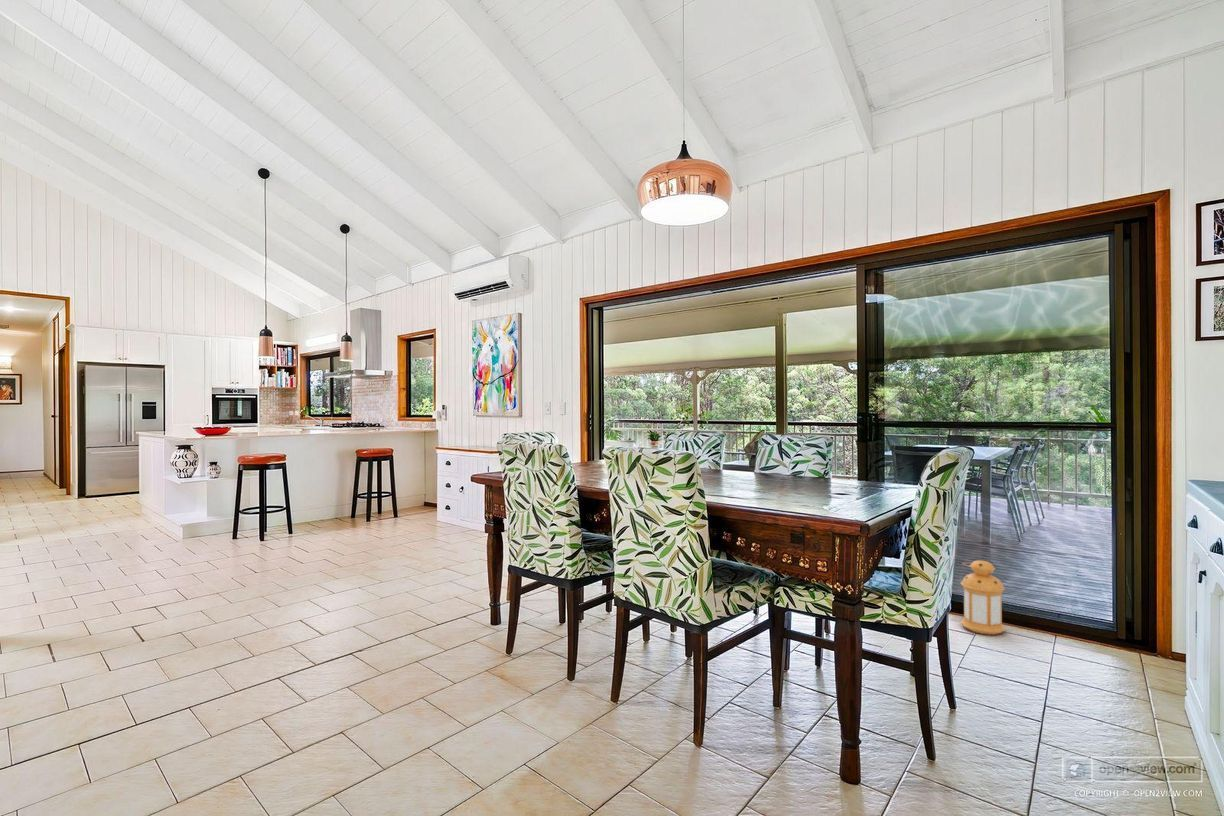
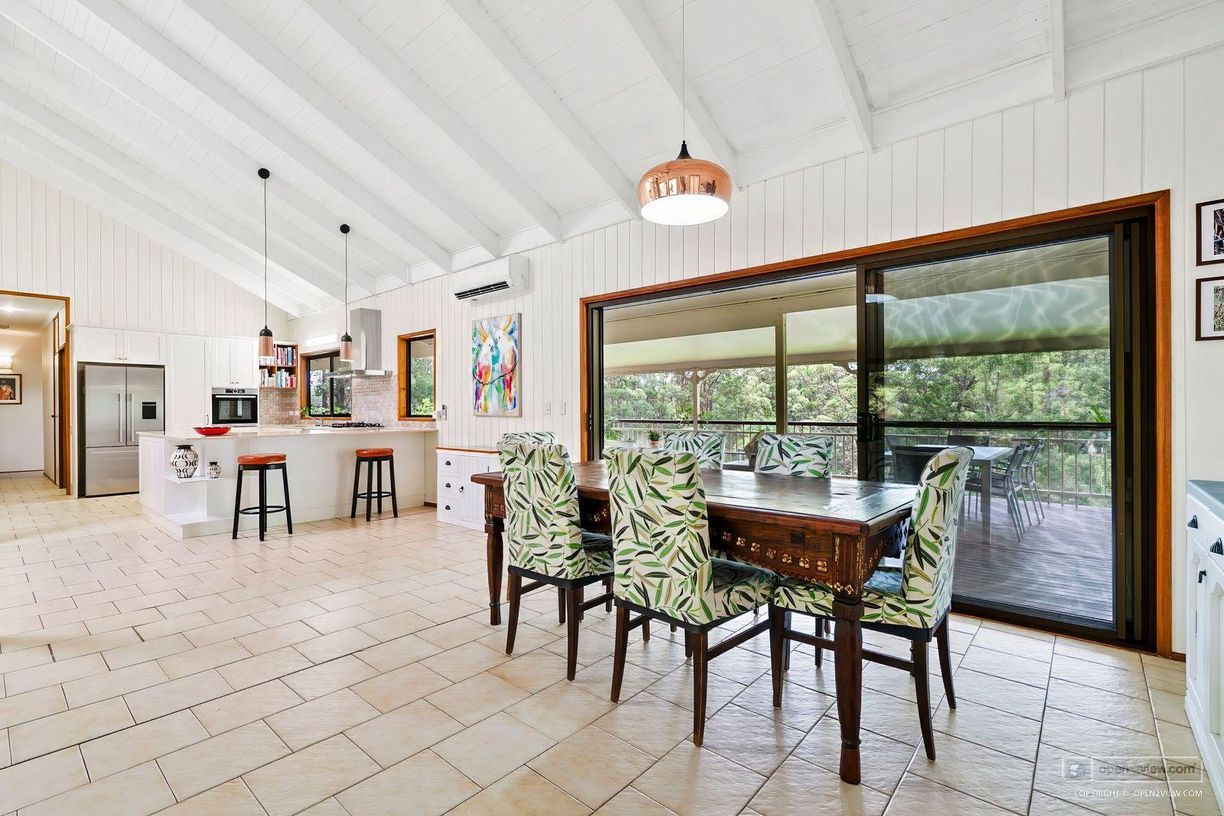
- lantern (982, 595)
